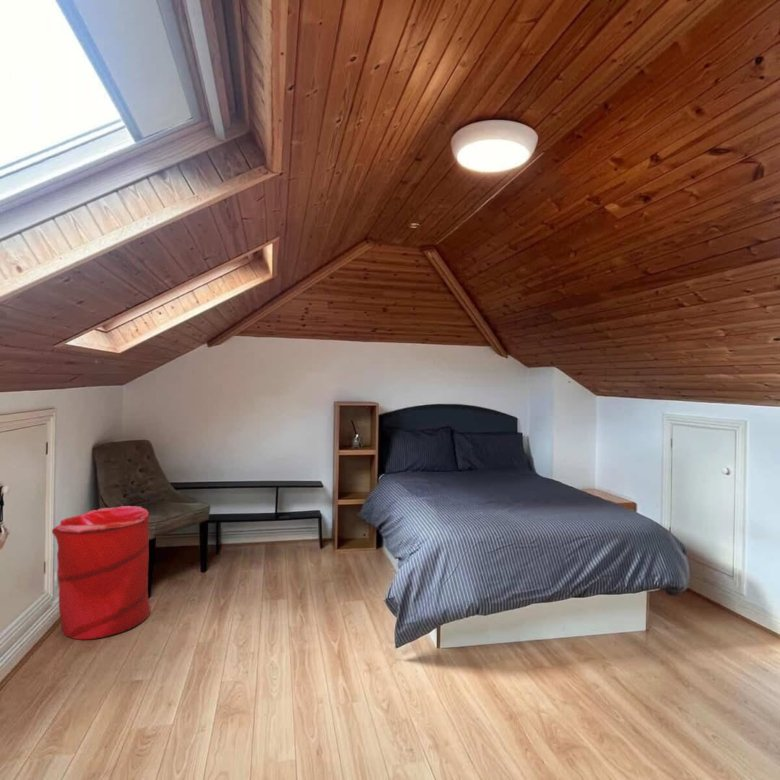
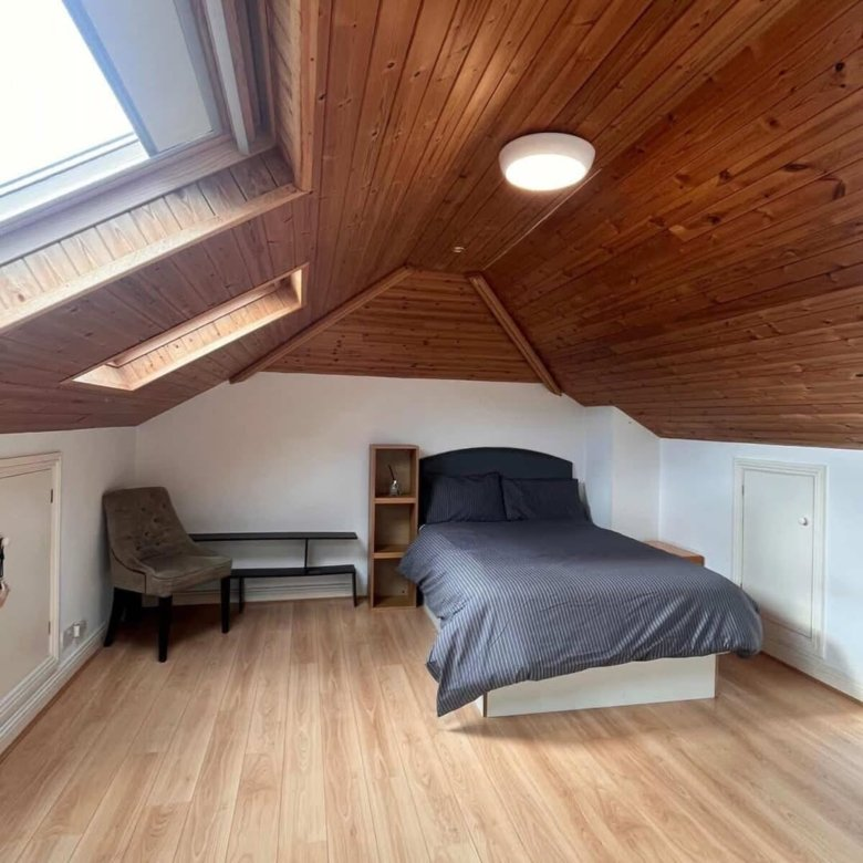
- laundry hamper (104, 566)
